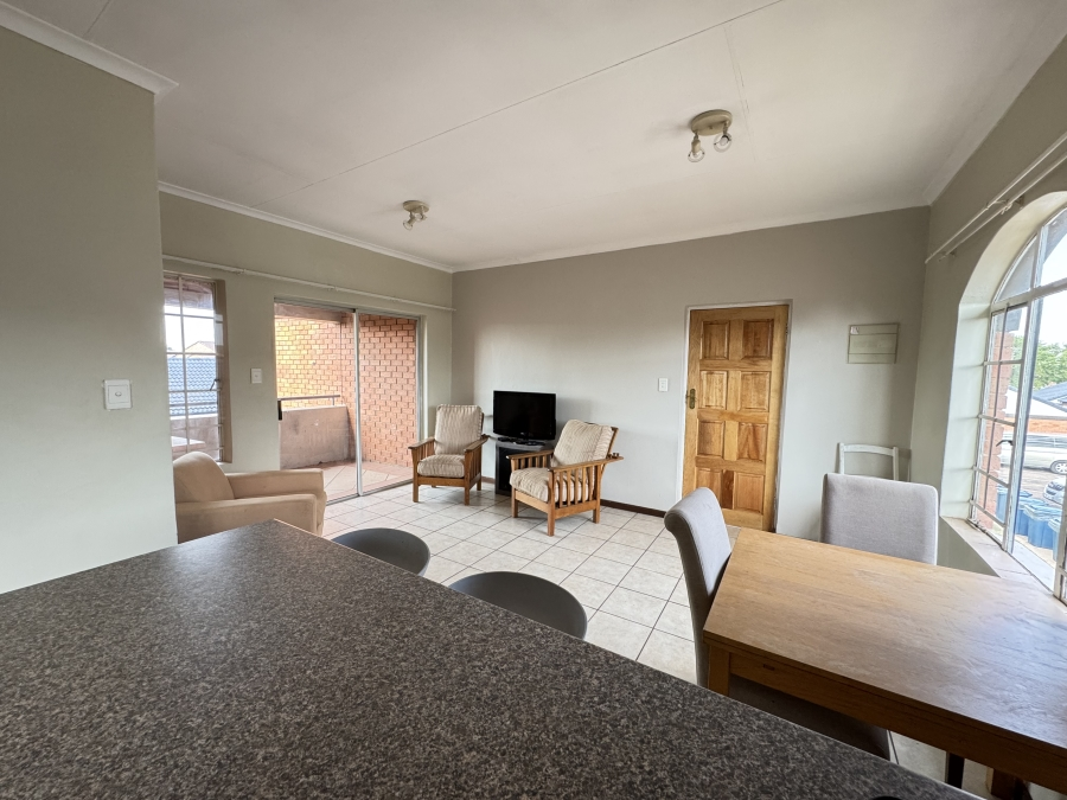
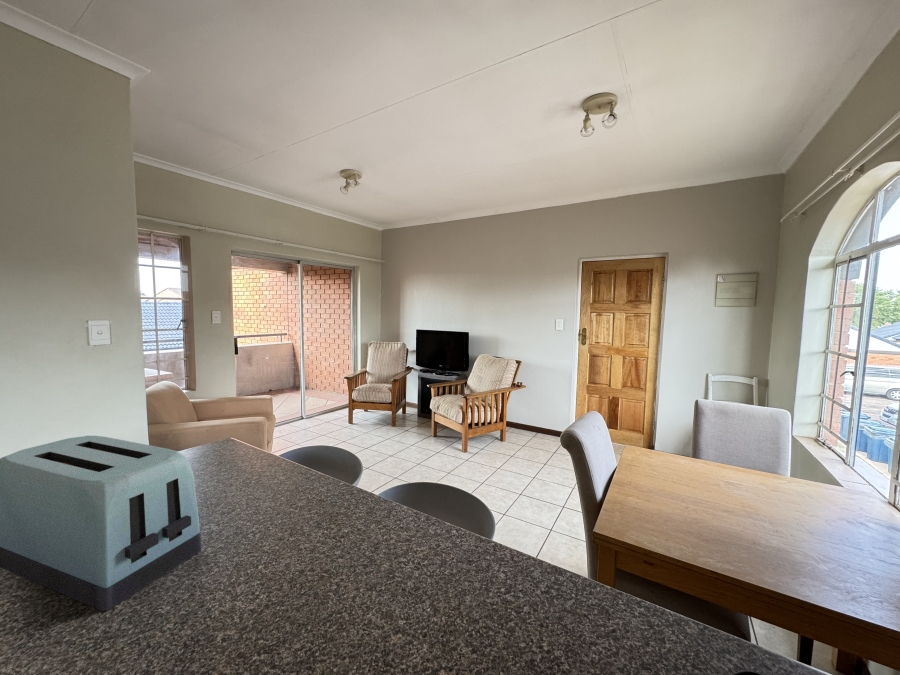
+ toaster (97, 505)
